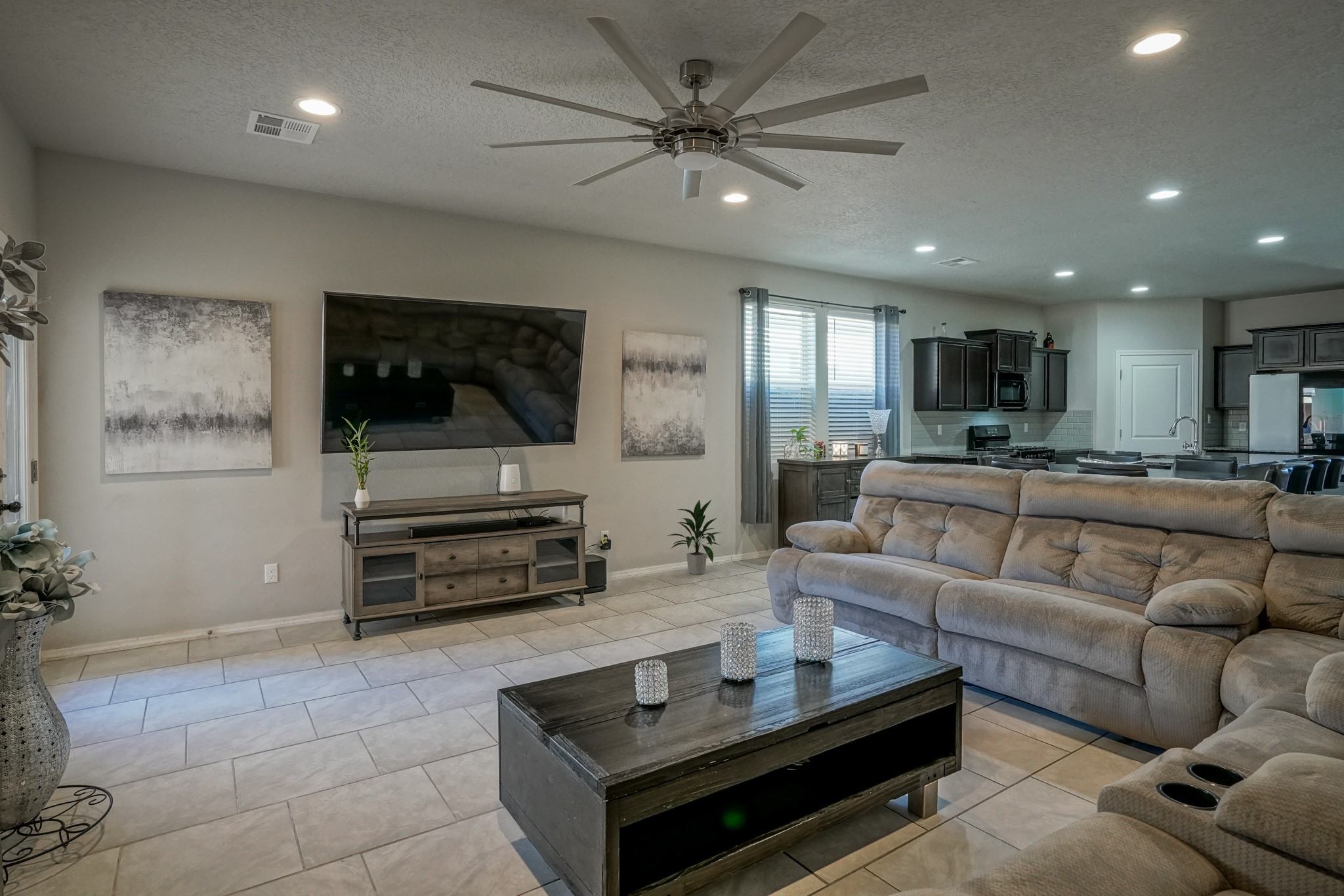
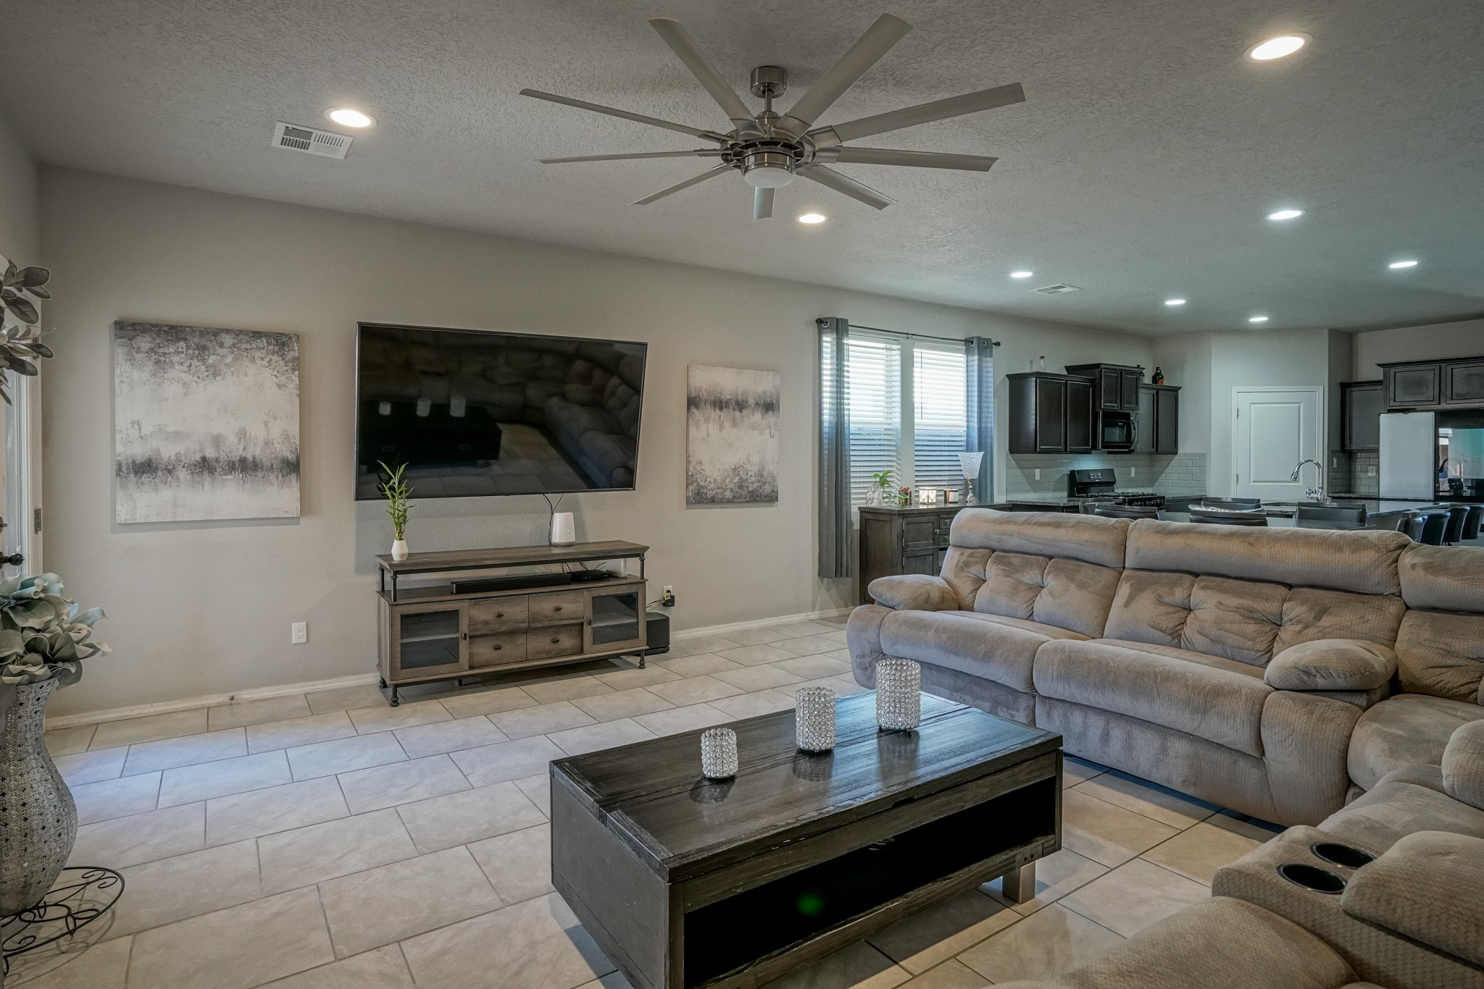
- indoor plant (696, 537)
